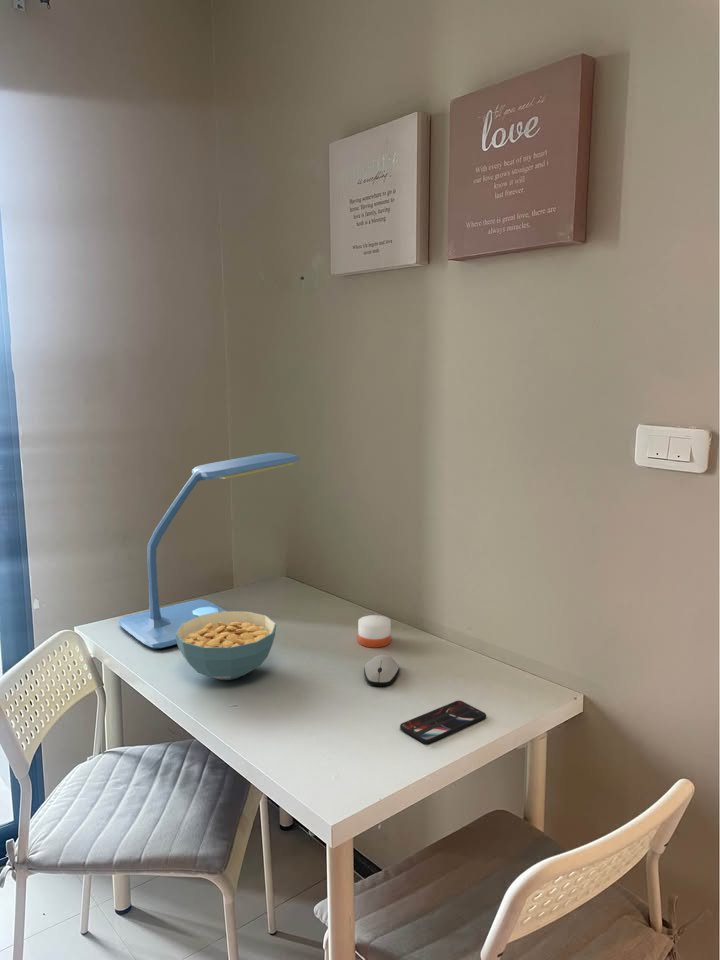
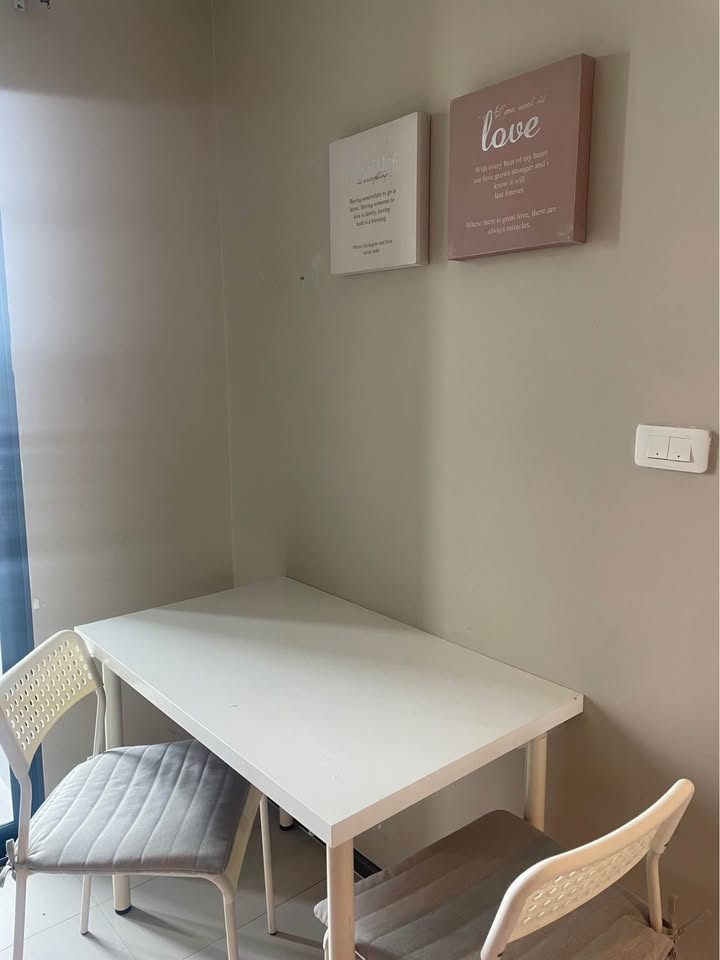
- candle (374, 619)
- cereal bowl (227, 651)
- smartphone (443, 720)
- desk lamp (176, 513)
- computer mouse (381, 667)
